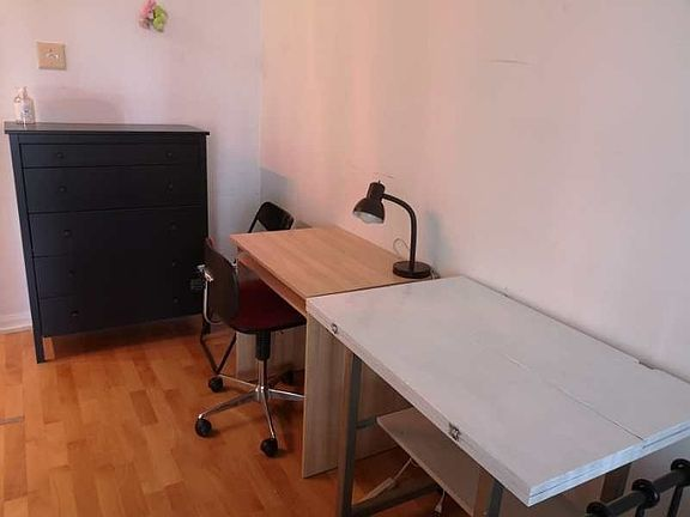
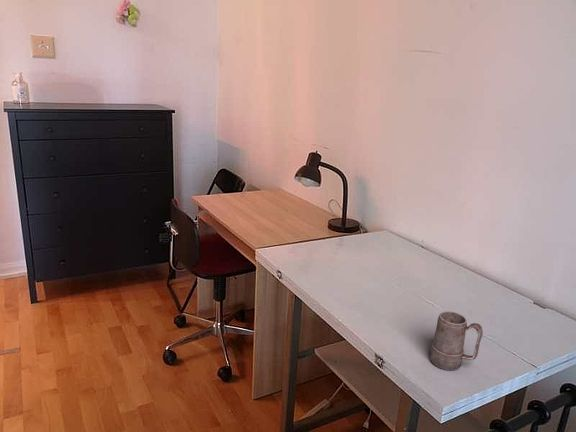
+ mug (456, 342)
